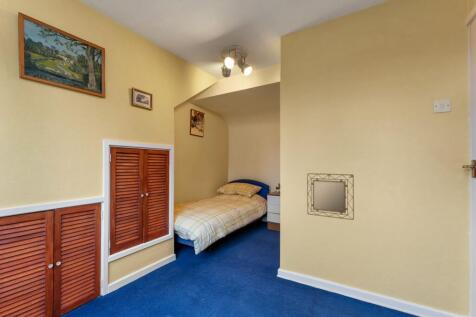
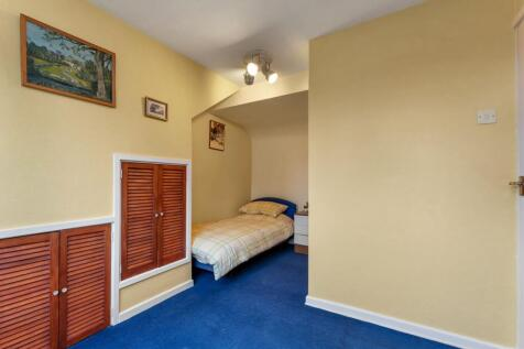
- home mirror (329, 195)
